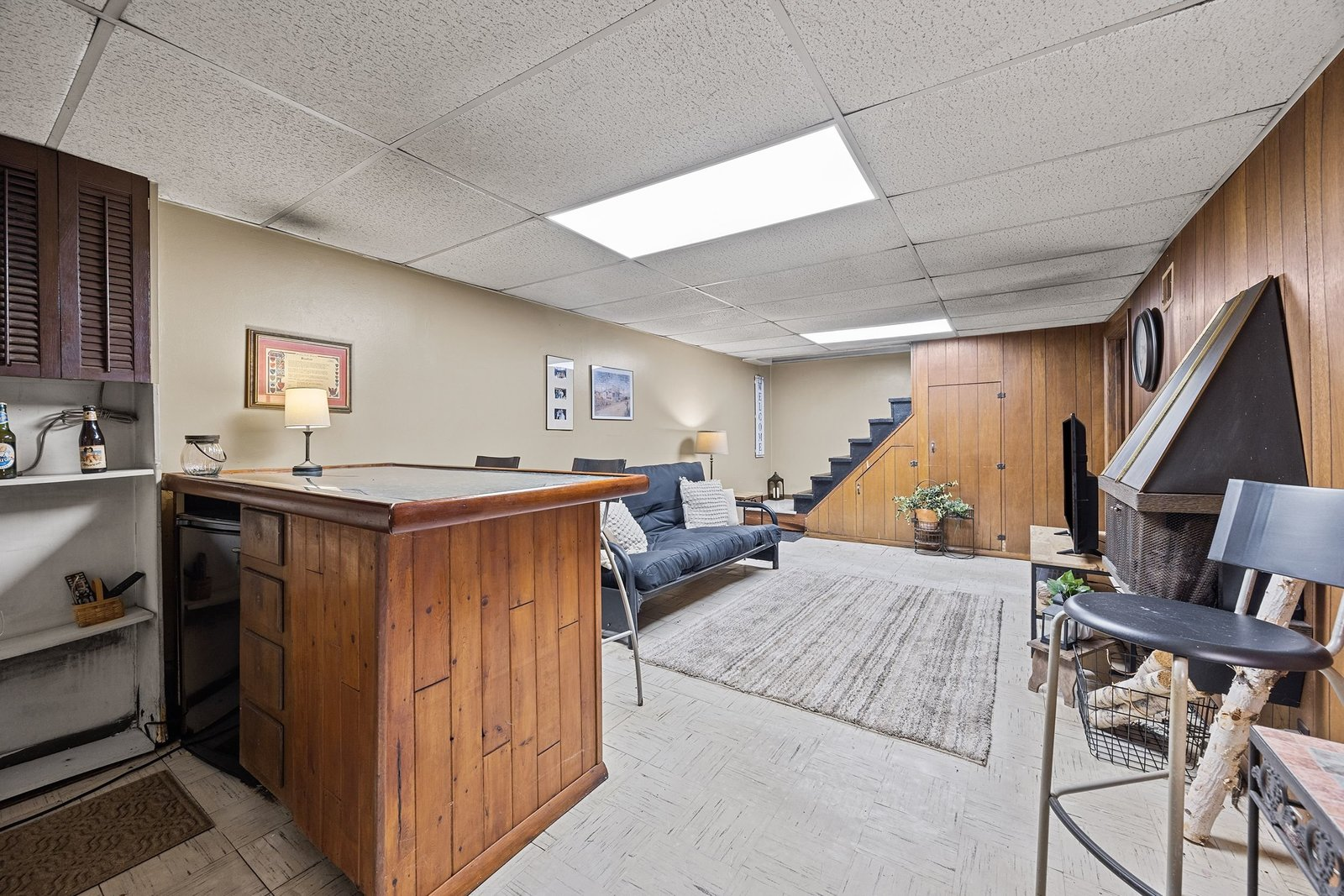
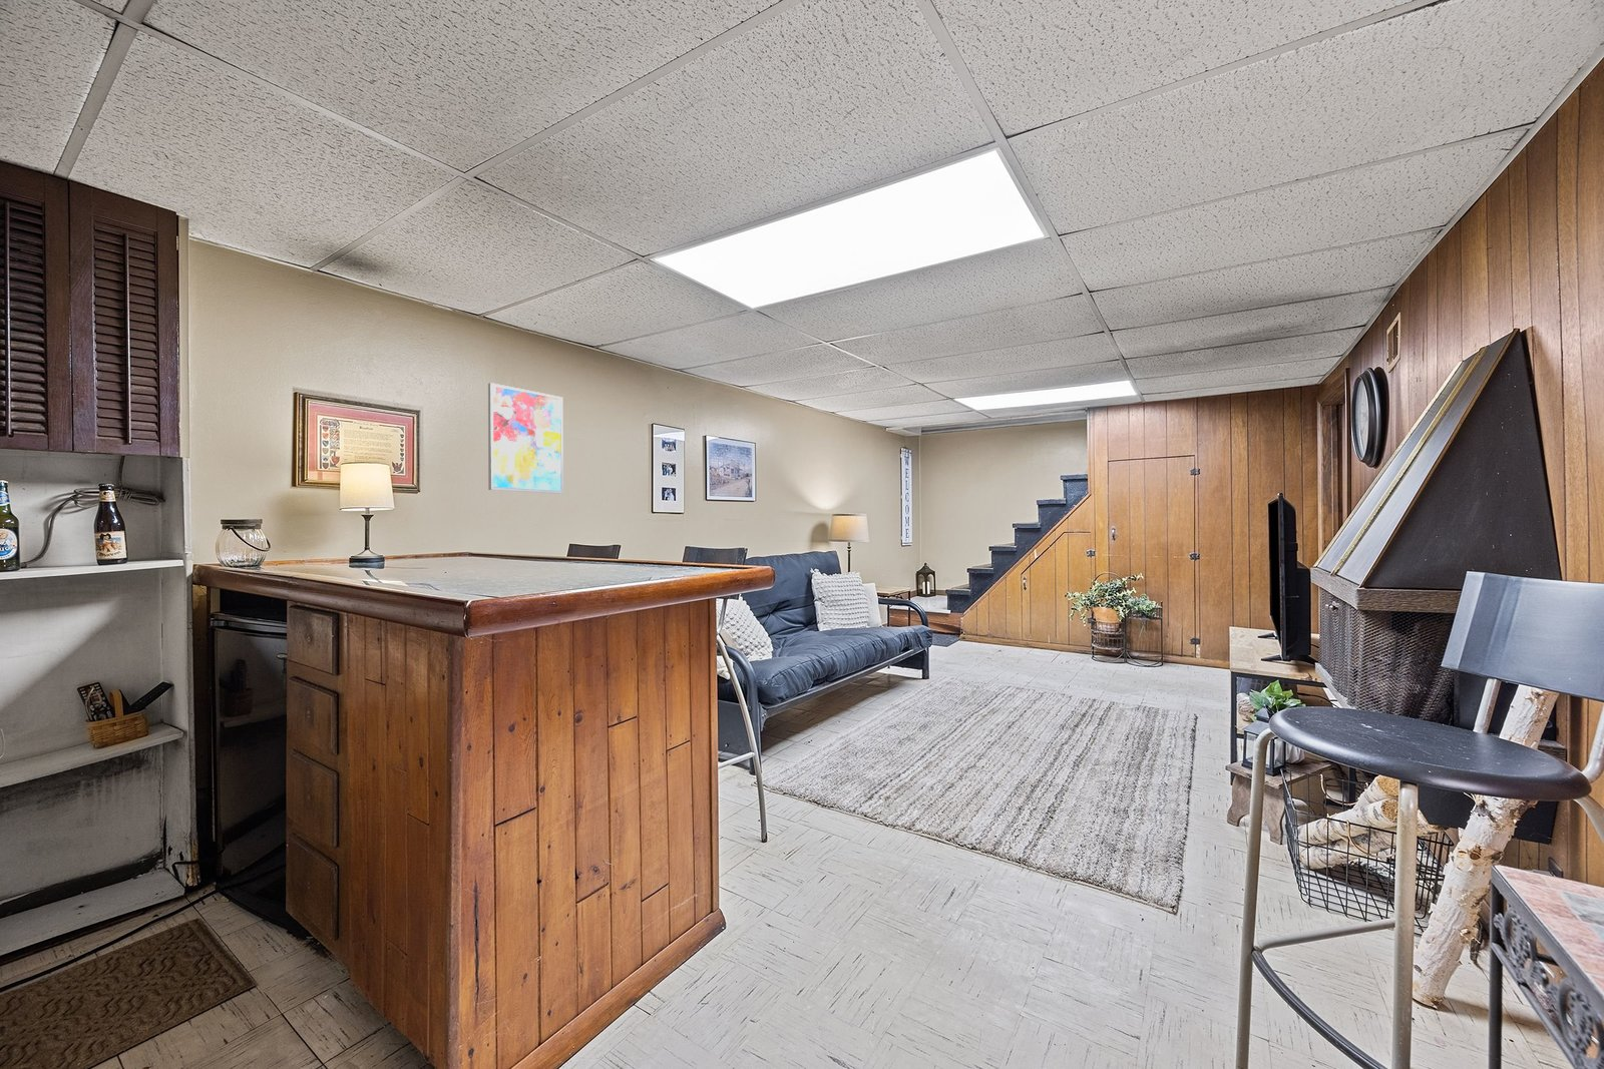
+ wall art (528, 440)
